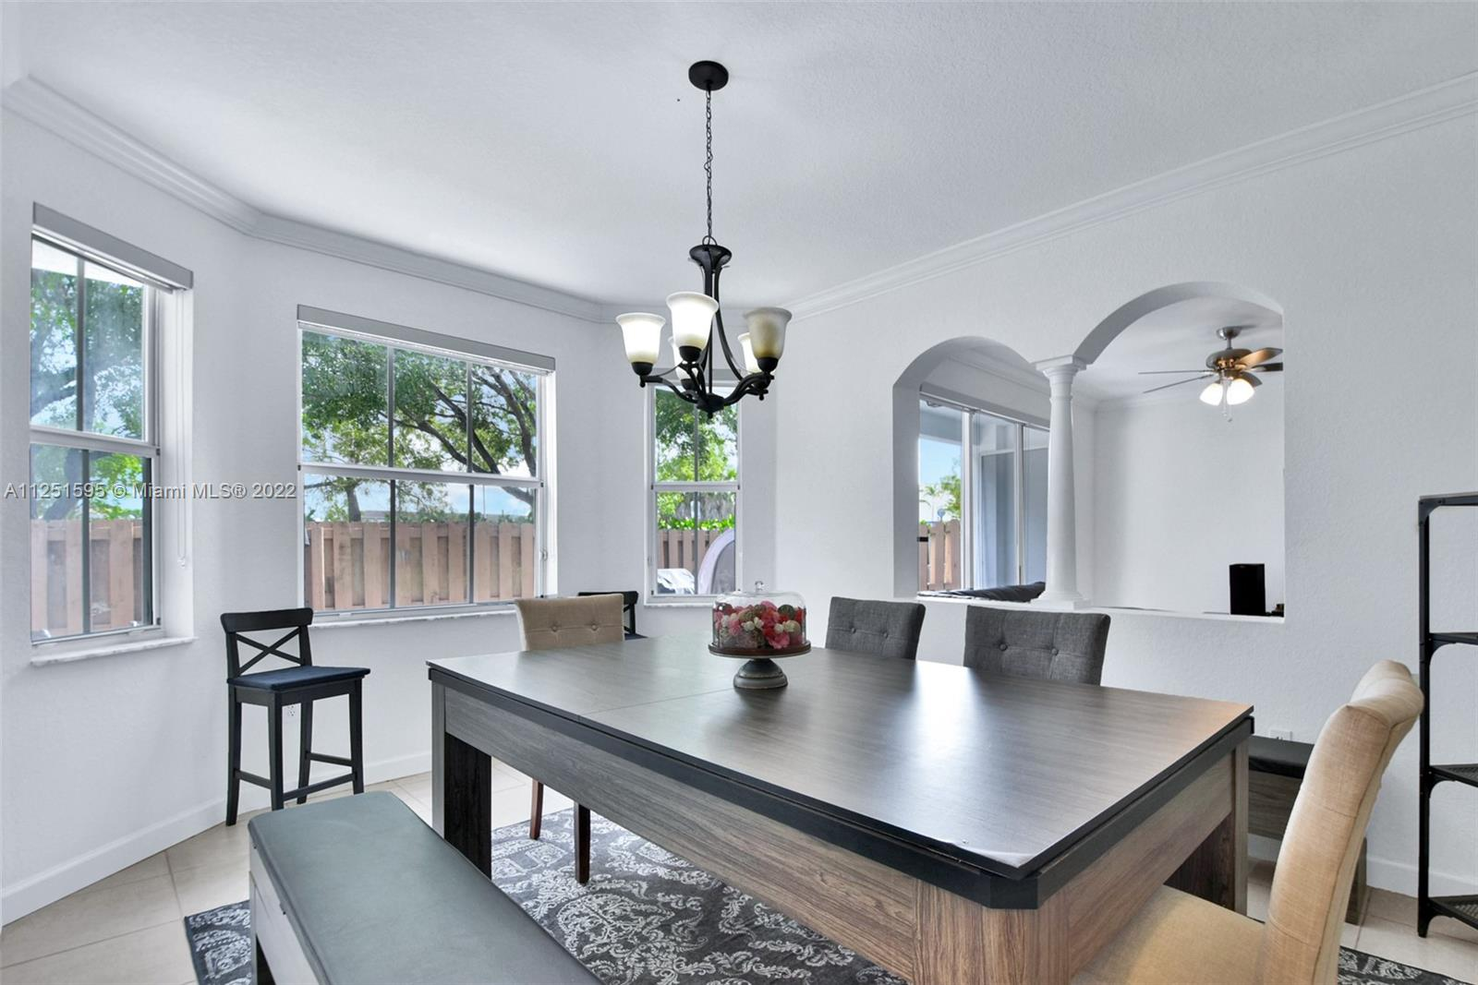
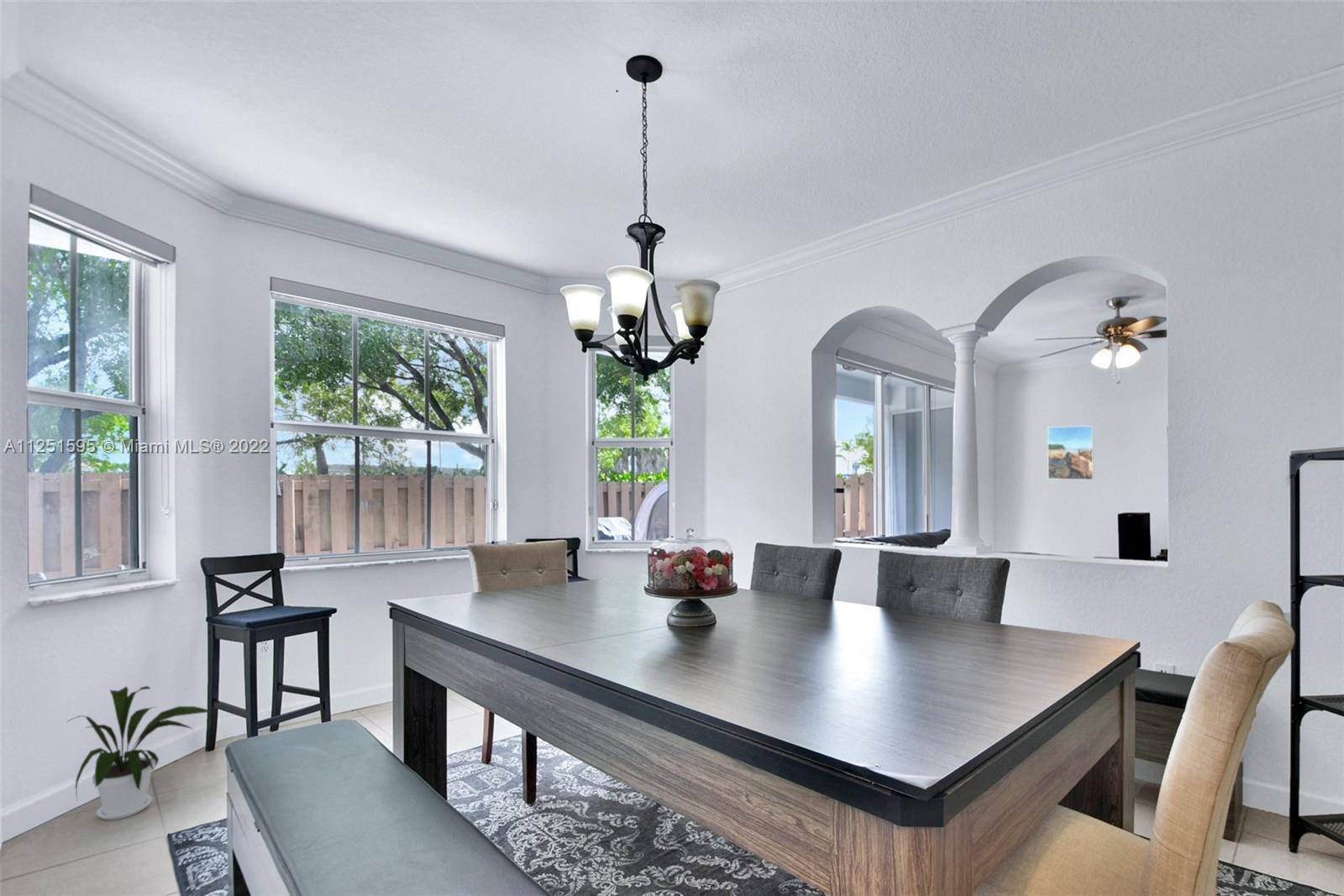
+ house plant (129, 745)
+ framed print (1070, 453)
